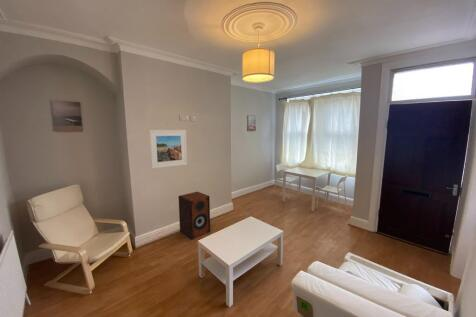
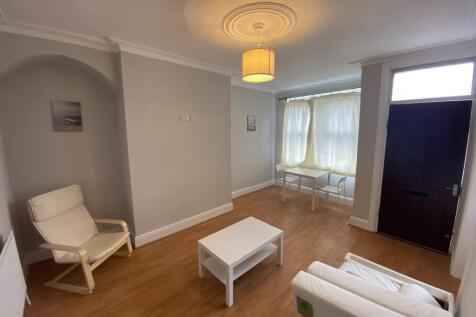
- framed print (169, 148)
- speaker (194, 214)
